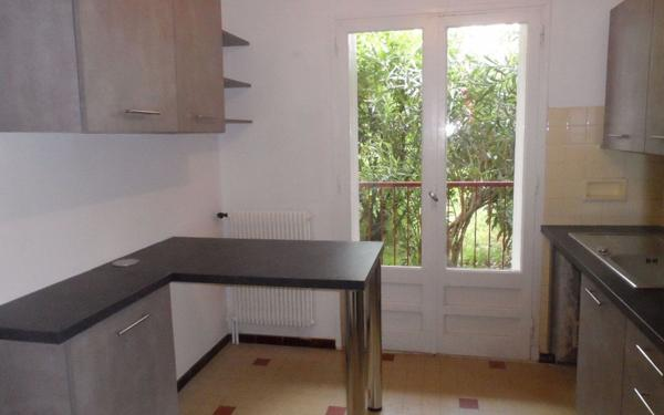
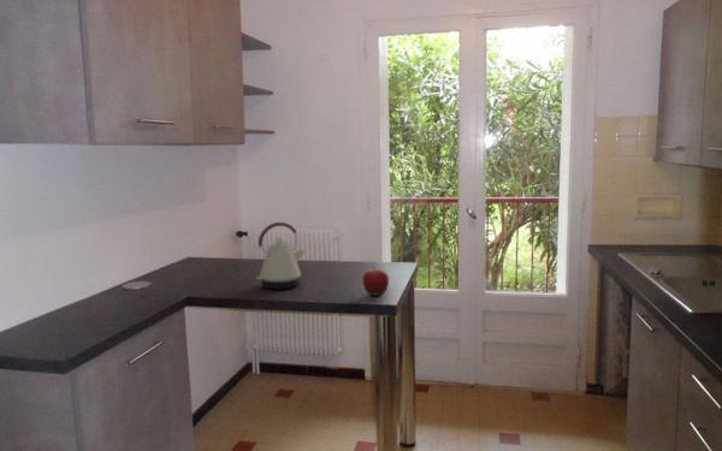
+ fruit (375, 280)
+ kettle (280, 254)
